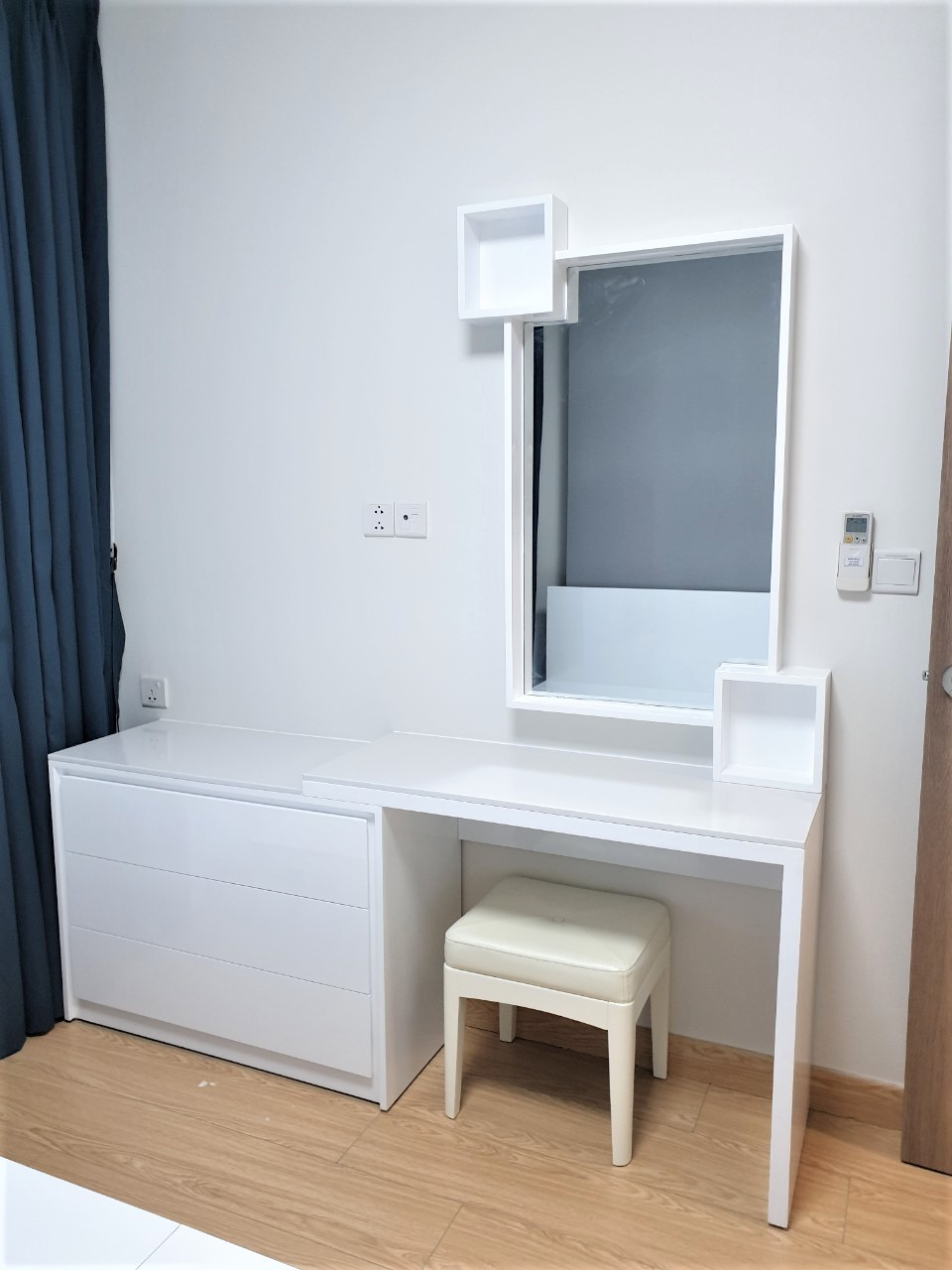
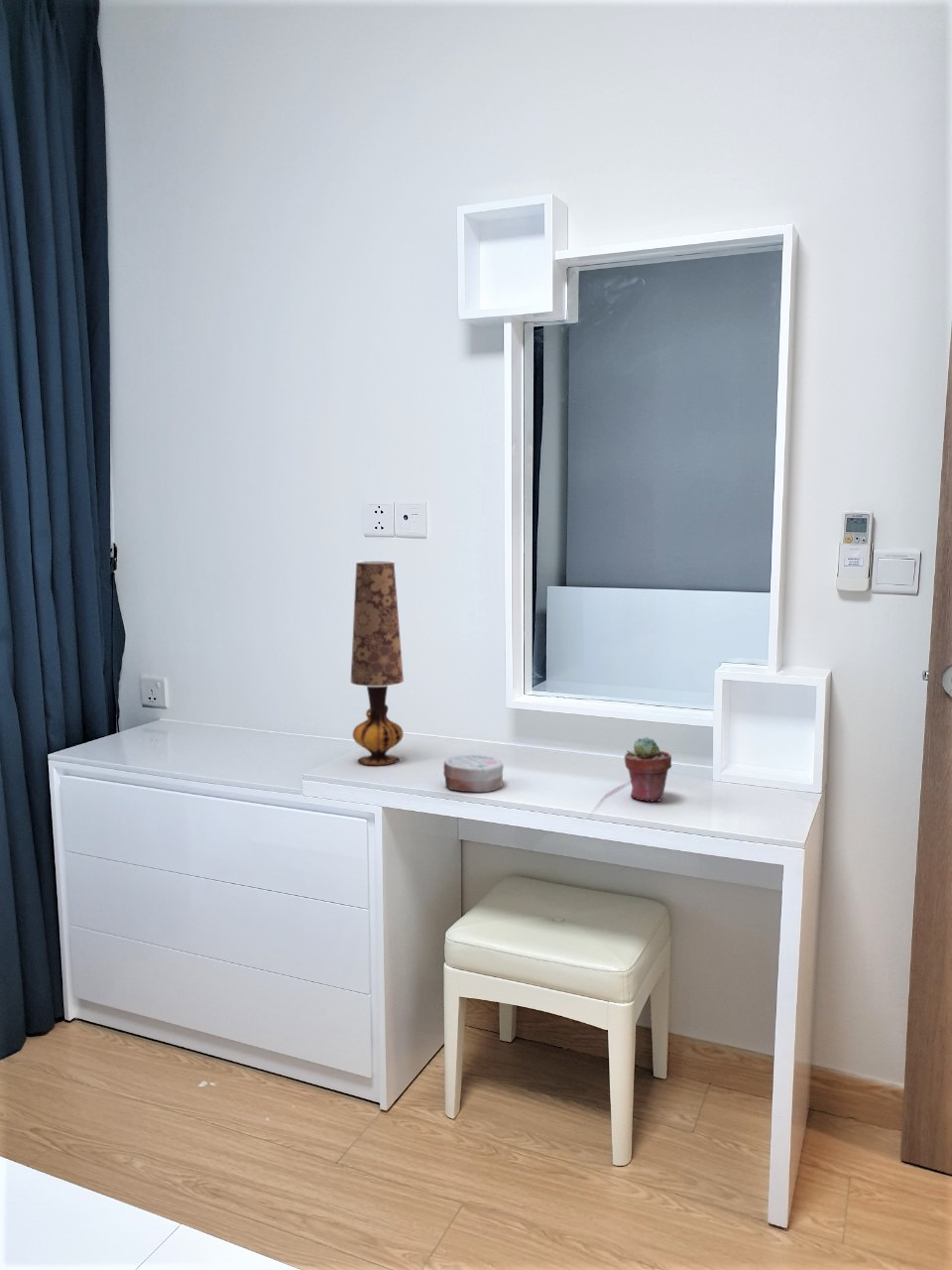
+ cosmetic container (473, 772)
+ potted succulent (648, 767)
+ table lamp (376, 662)
